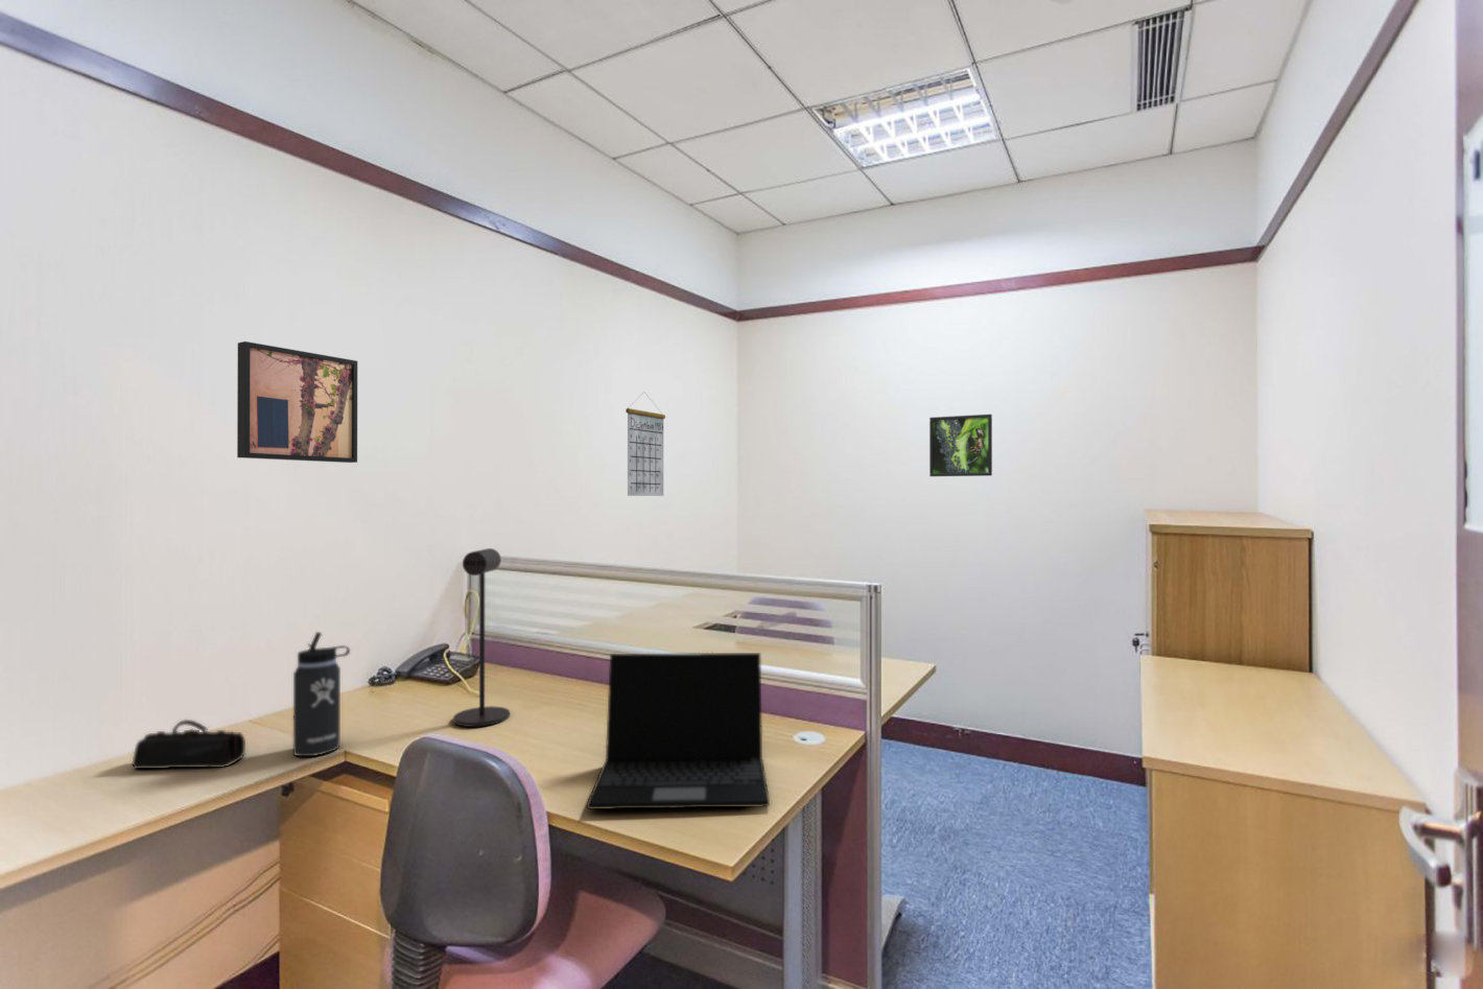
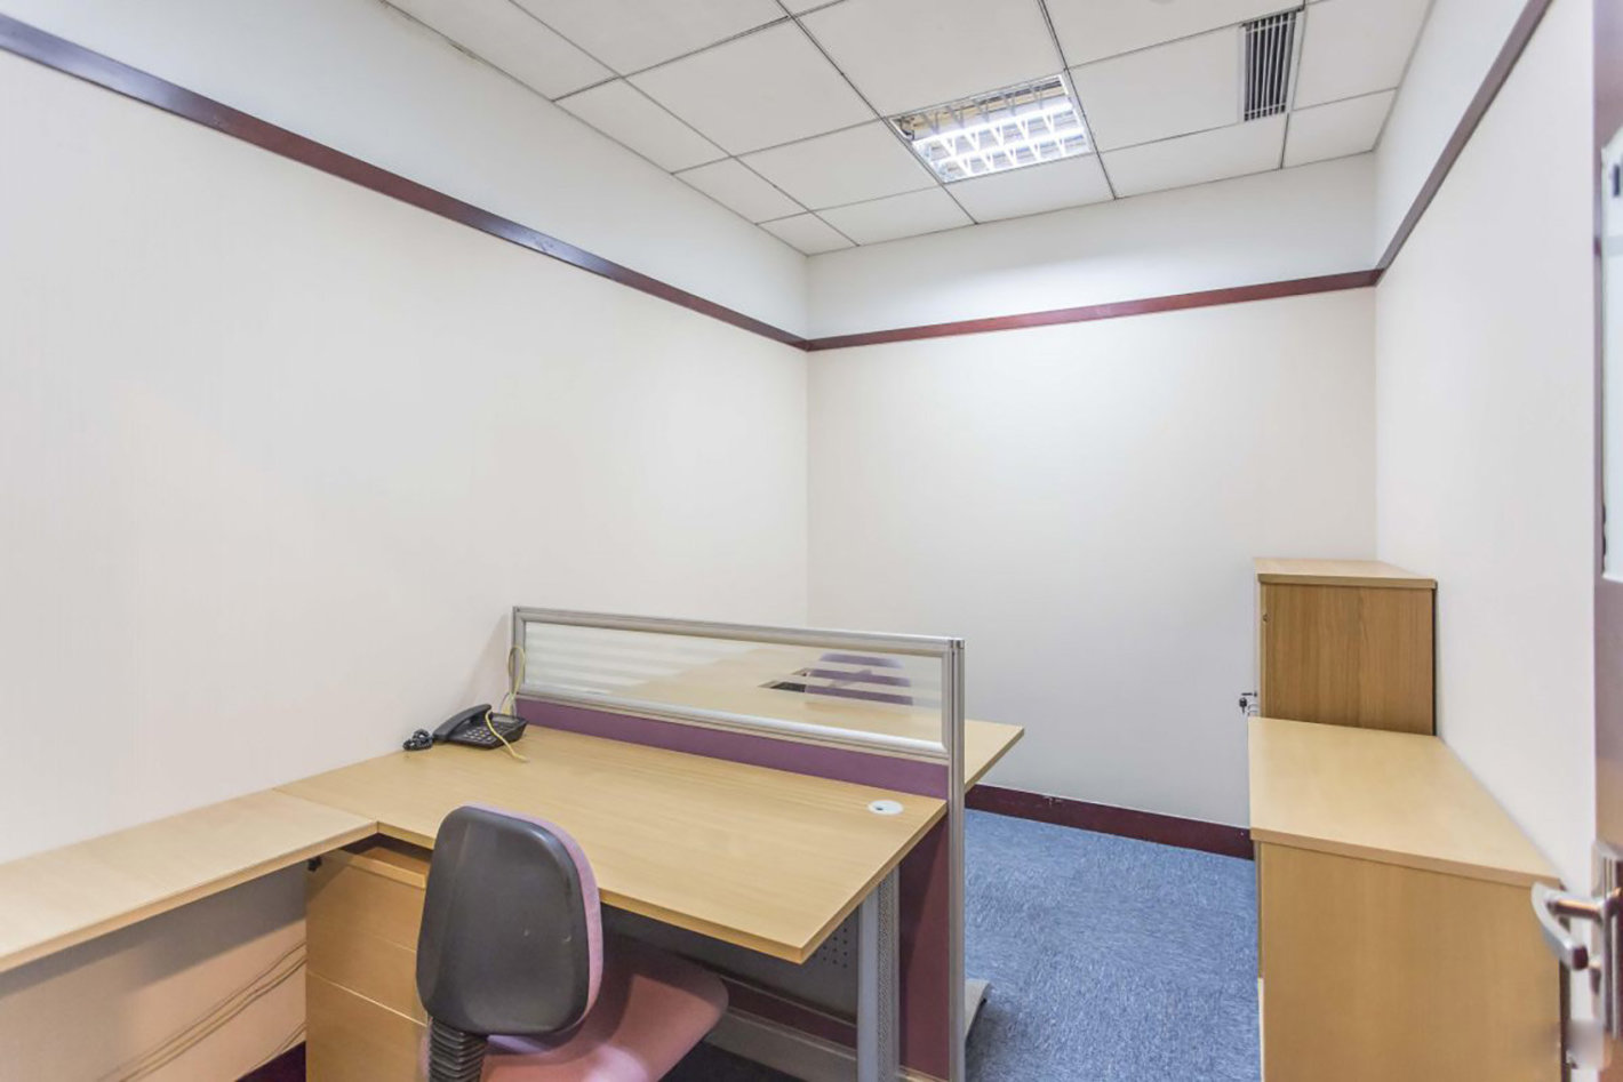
- thermos bottle (322, 689)
- pencil case (190, 741)
- wall art (301, 406)
- laptop (682, 723)
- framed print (960, 446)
- calendar (646, 443)
- desk lamp (481, 634)
